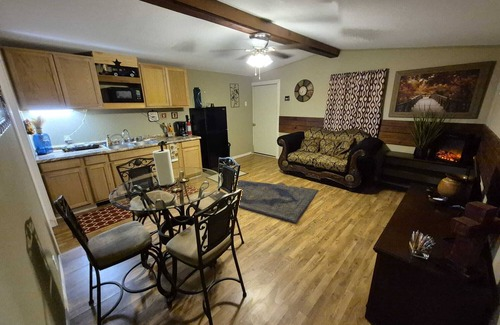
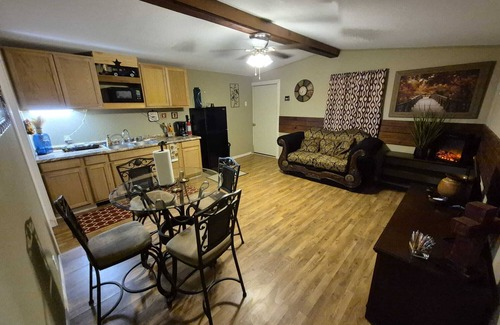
- rug (257, 192)
